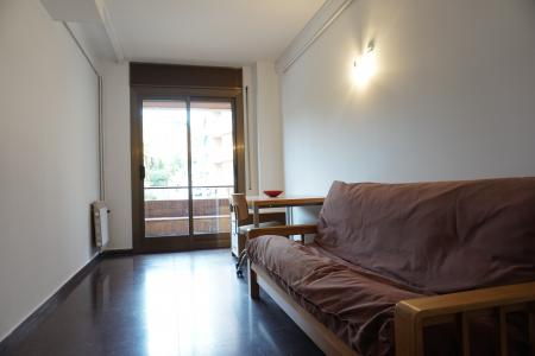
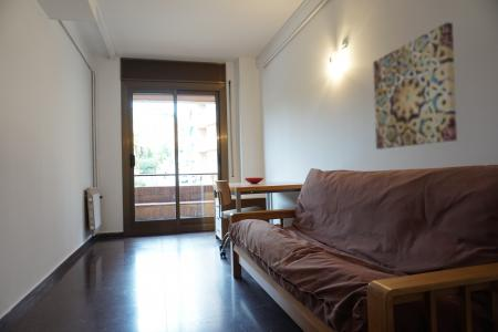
+ wall art (408, 95)
